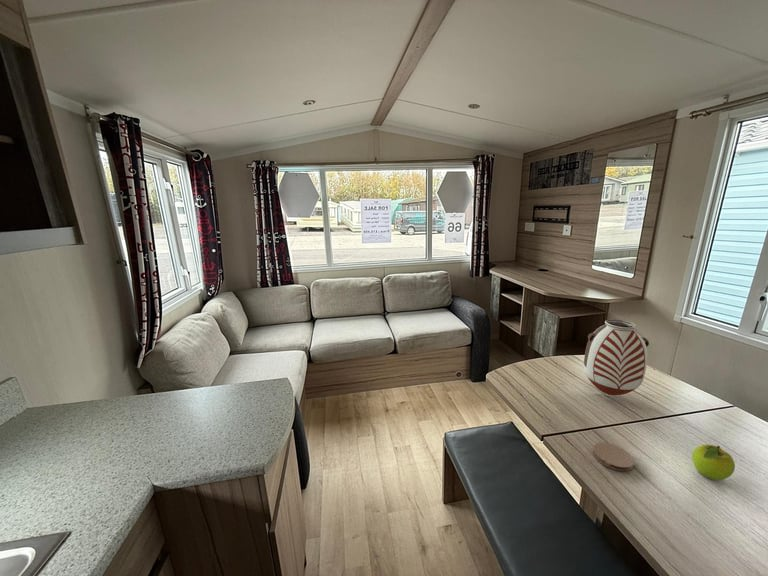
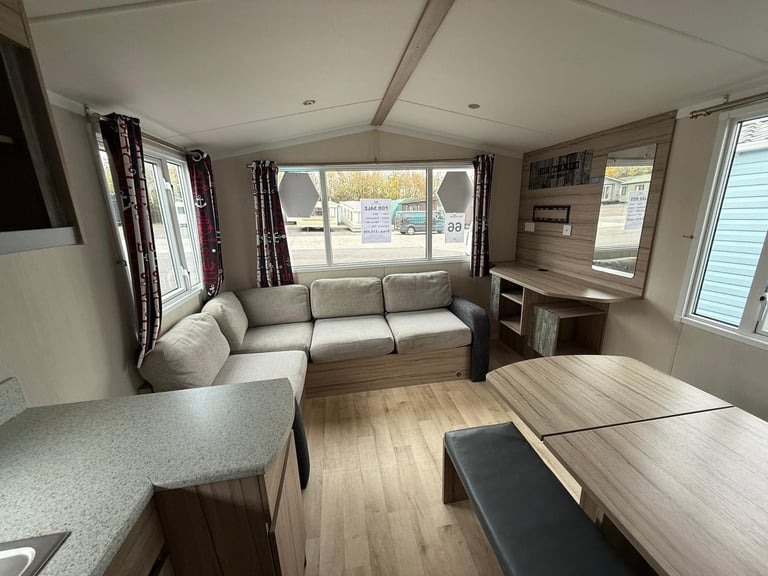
- fruit (711, 460)
- coaster (612, 456)
- vase (614, 360)
